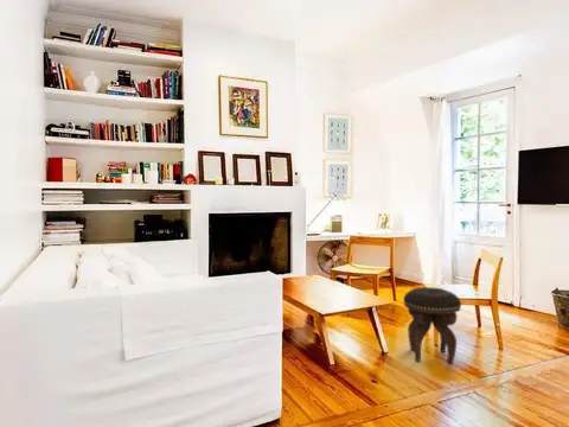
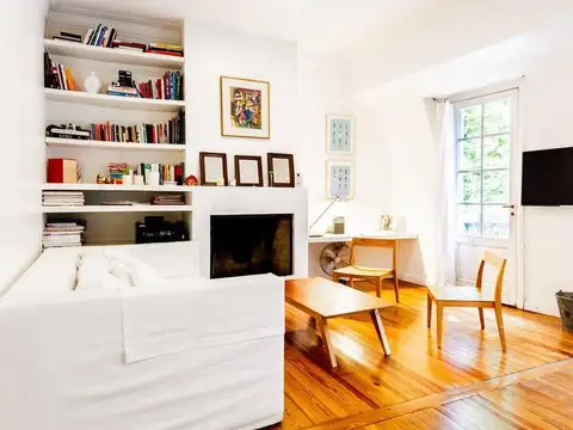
- footstool (430, 323)
